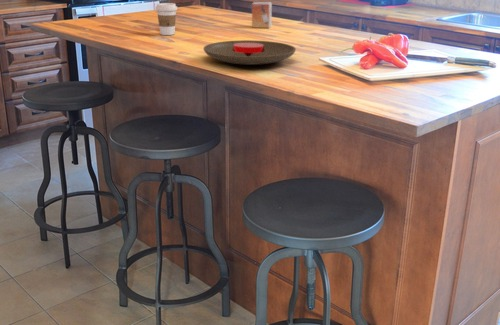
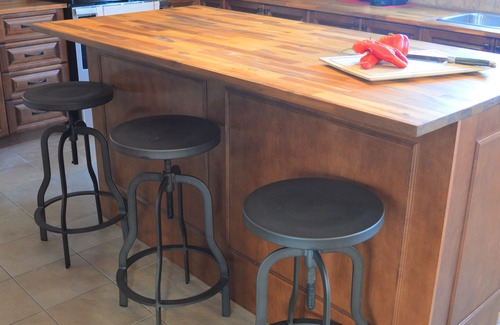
- small box (261, 15)
- plate (249, 53)
- coffee cup (166, 19)
